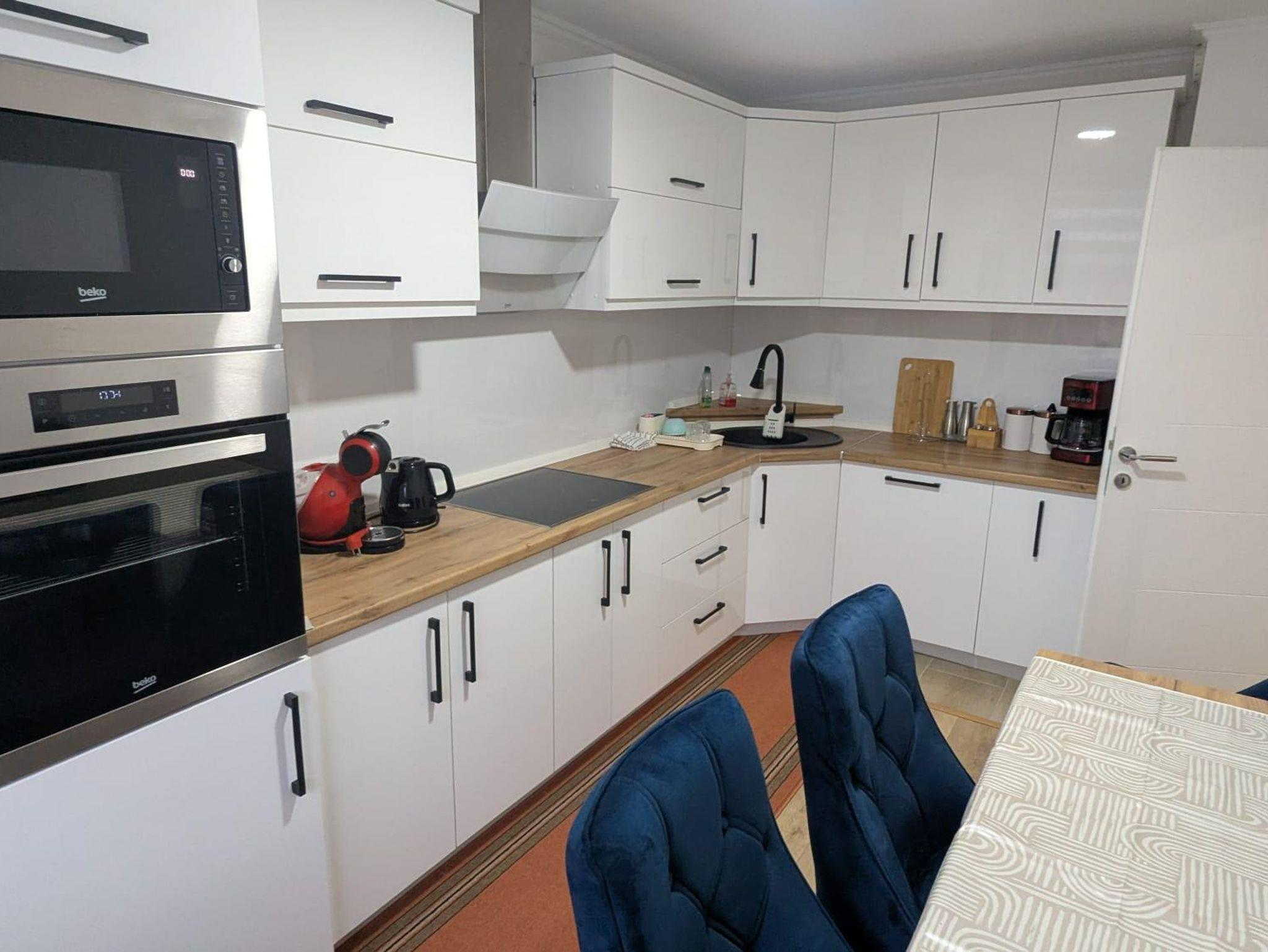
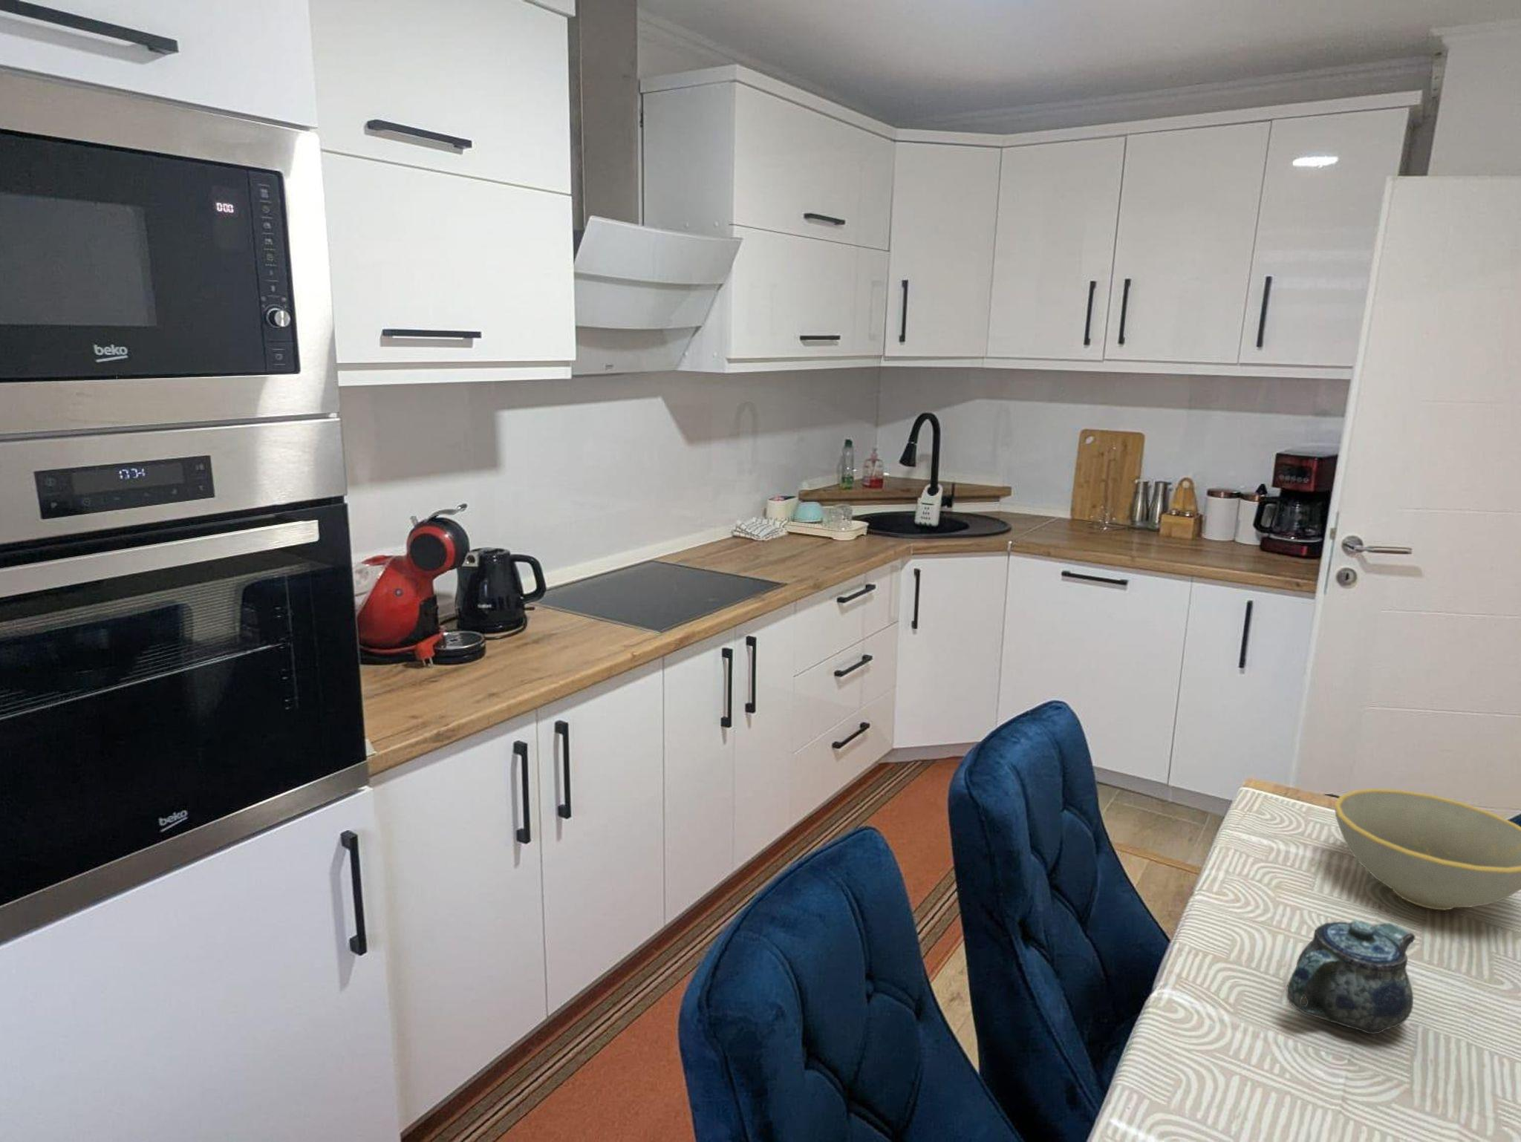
+ bowl (1430, 860)
+ chinaware (1352, 969)
